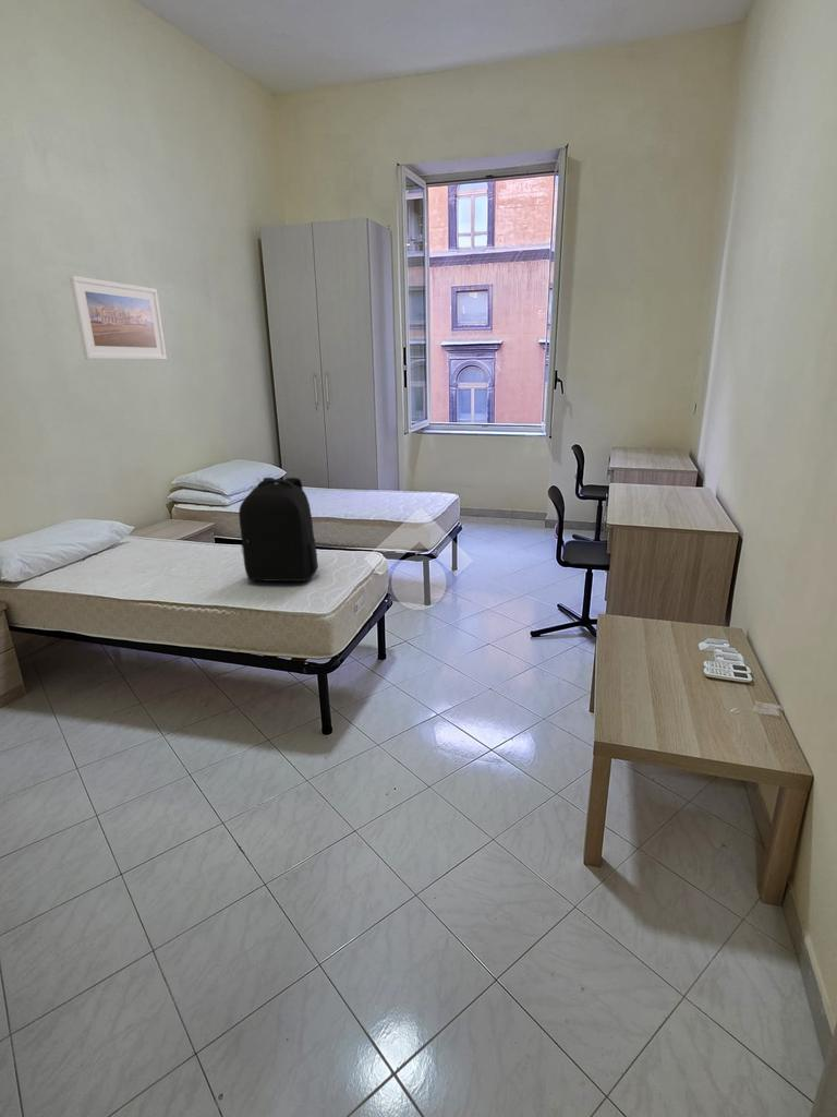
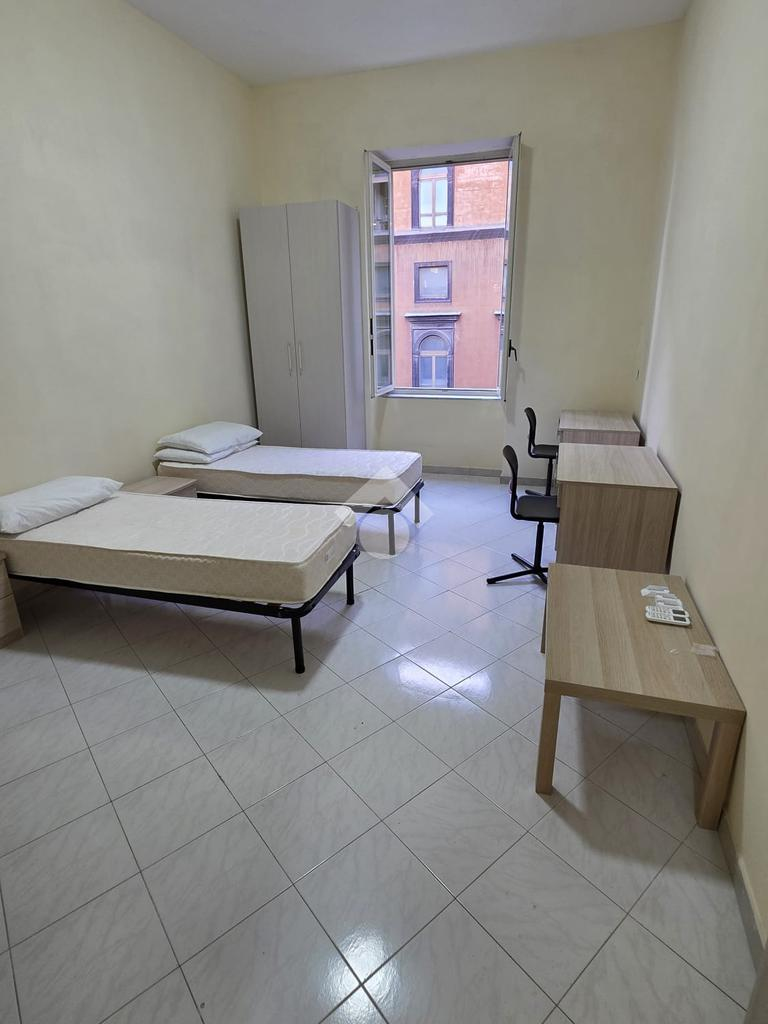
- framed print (122, 321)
- backpack (280, 528)
